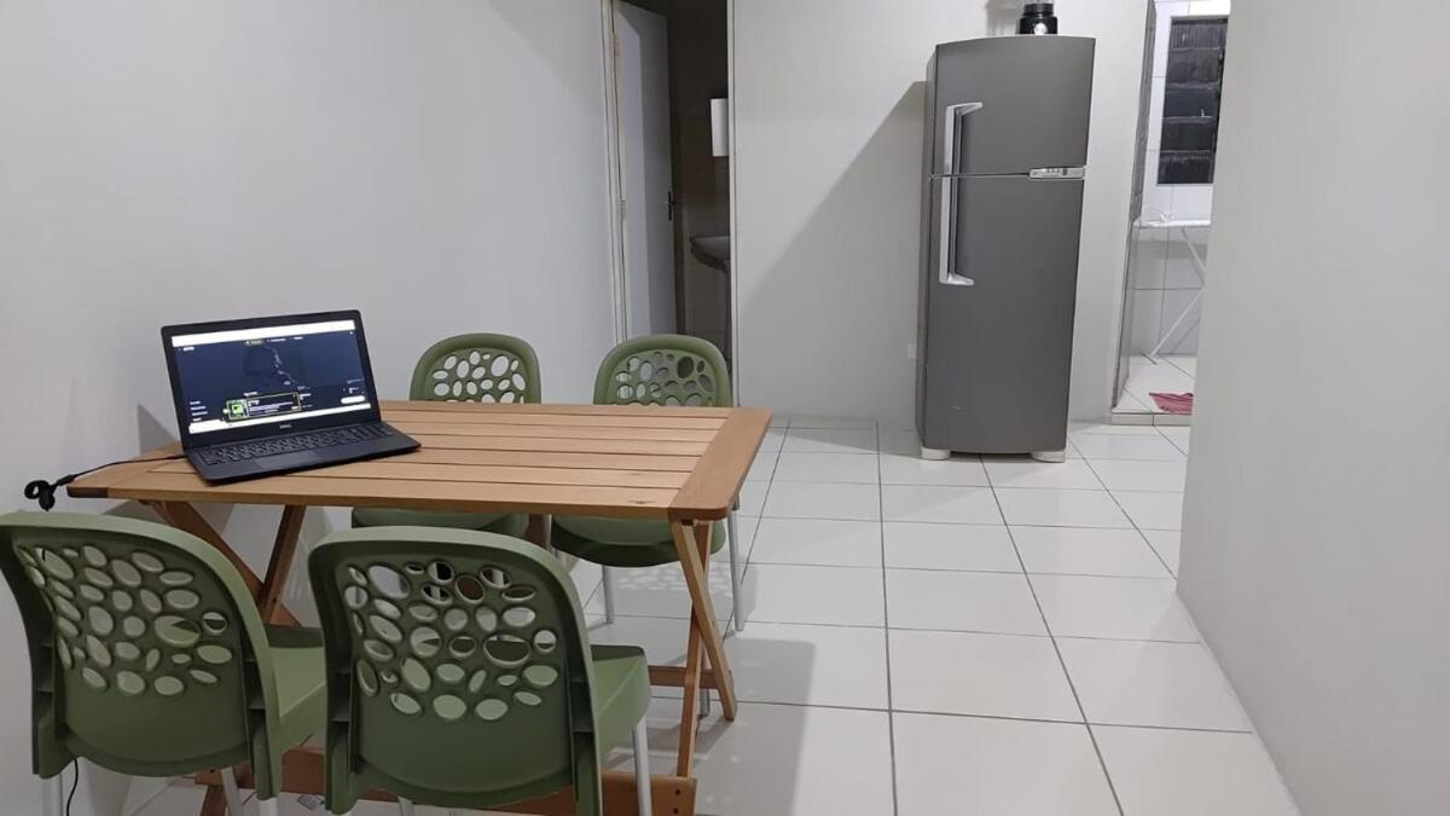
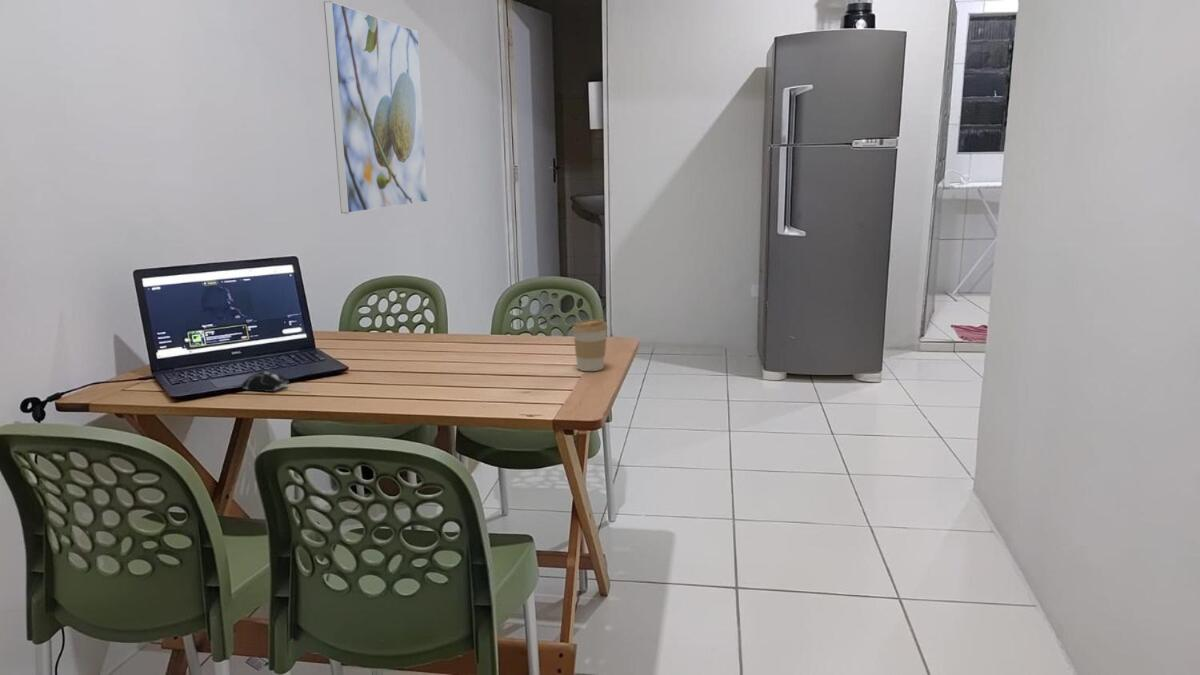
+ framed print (382, 114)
+ computer mouse (276, 380)
+ coffee cup (590, 344)
